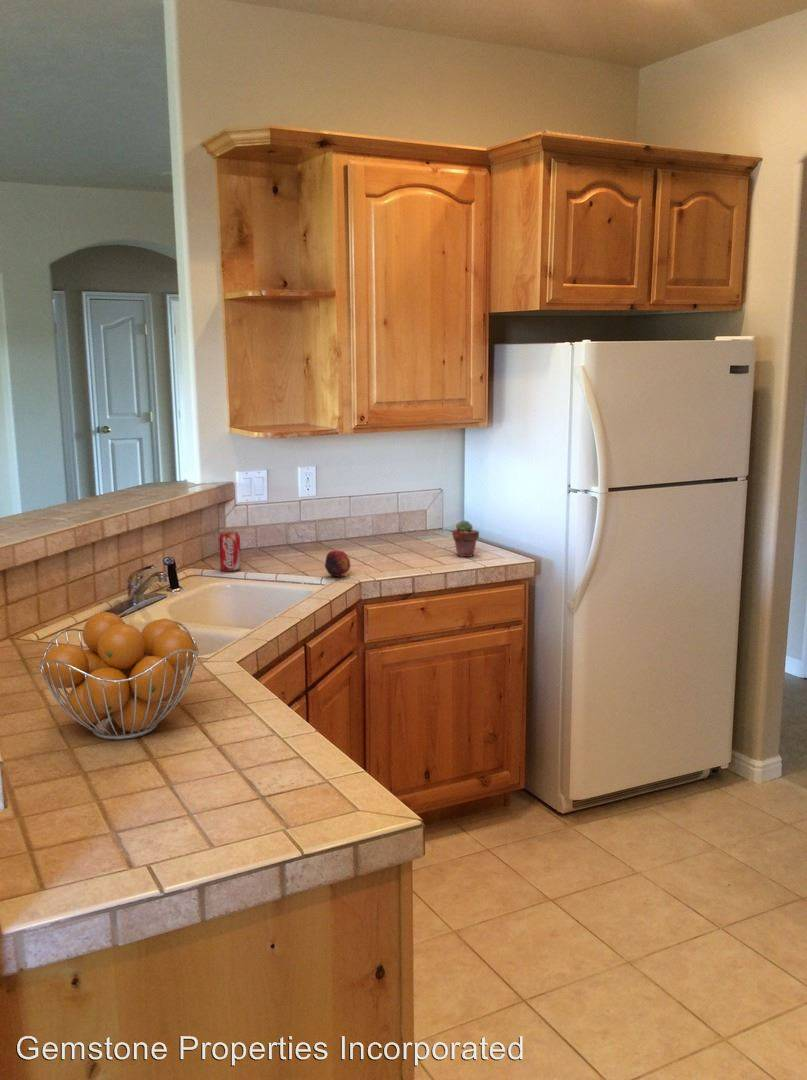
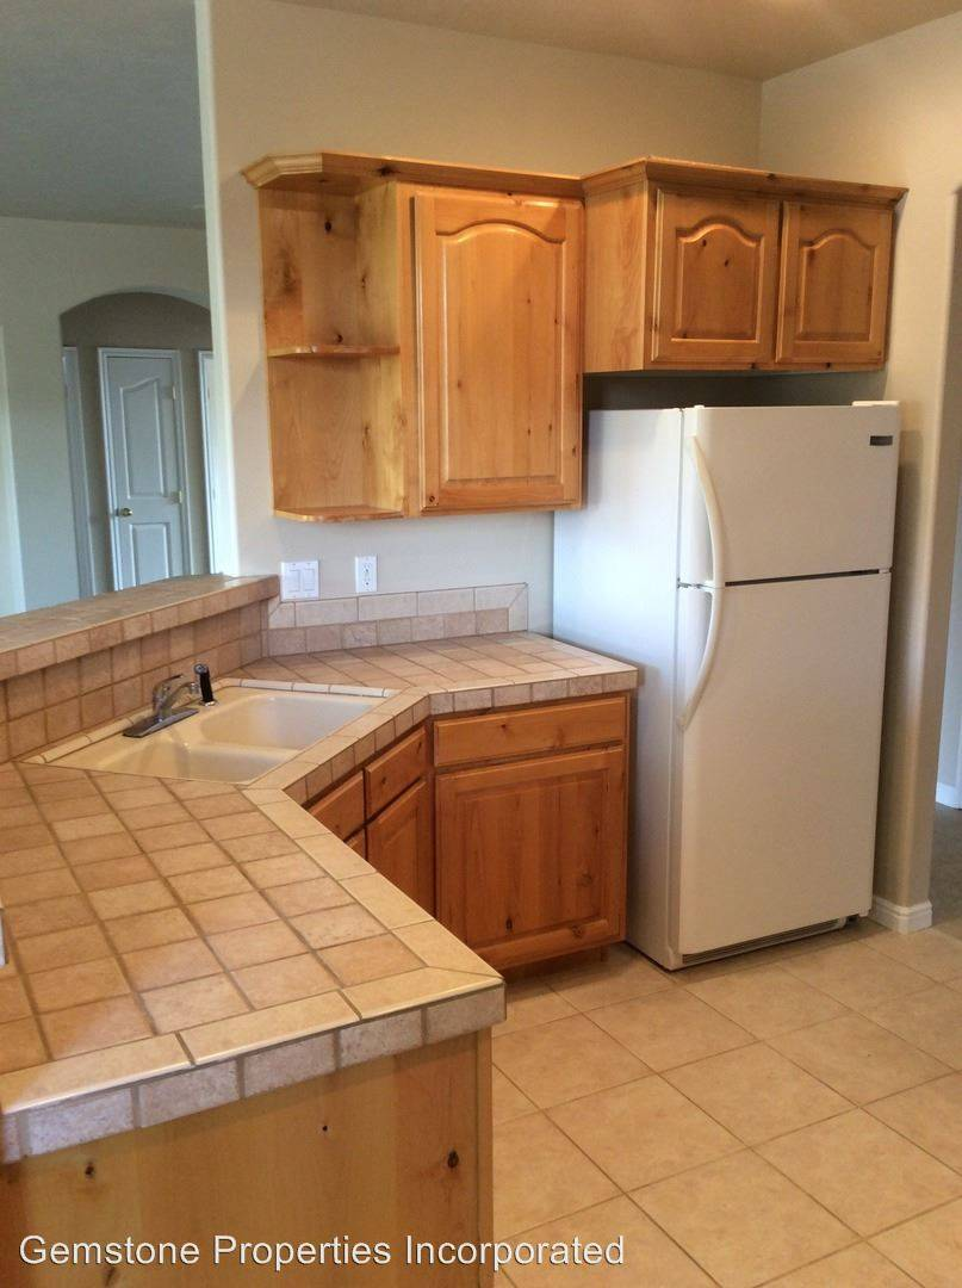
- fruit basket (122, 673)
- beverage can (229, 551)
- fruit (337, 563)
- potted succulent (465, 537)
